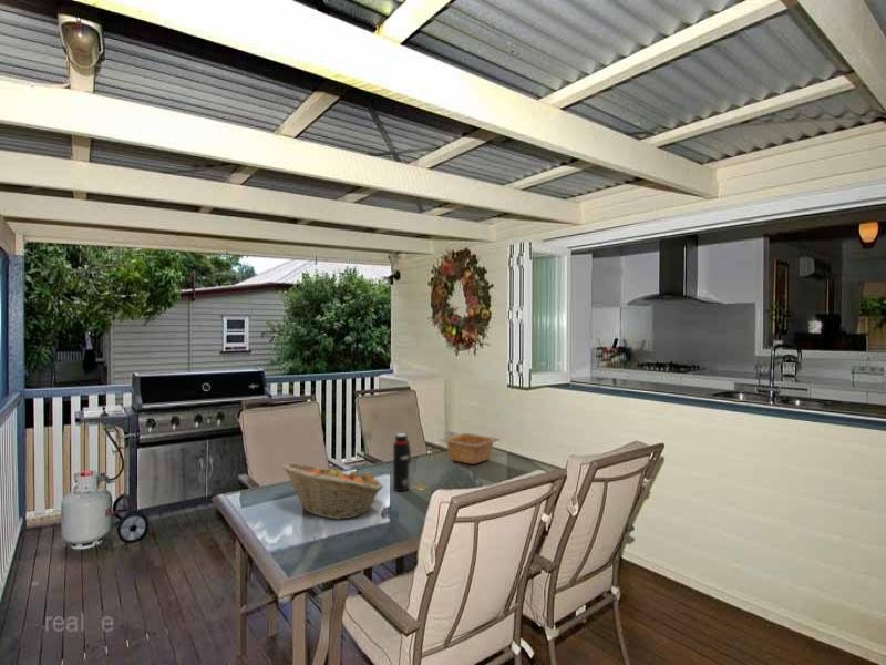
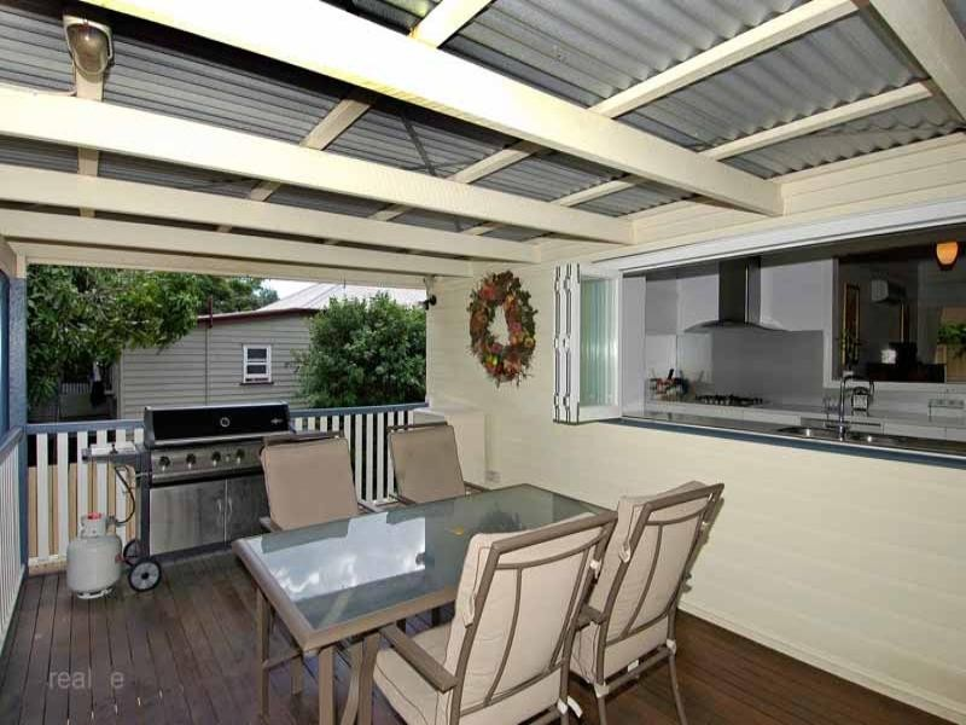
- fruit basket (332, 484)
- water bottle (402, 461)
- serving bowl (470, 449)
